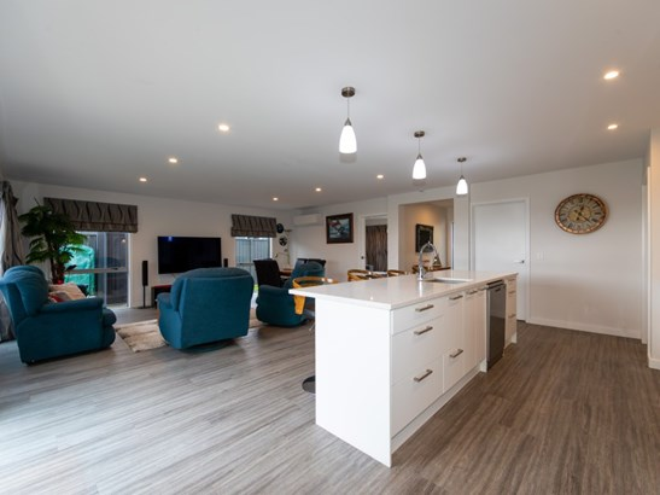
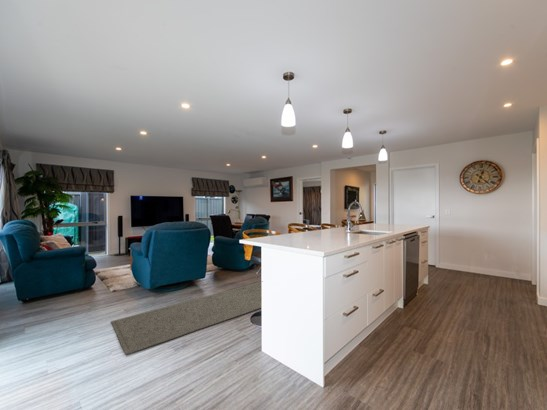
+ rug (232, 301)
